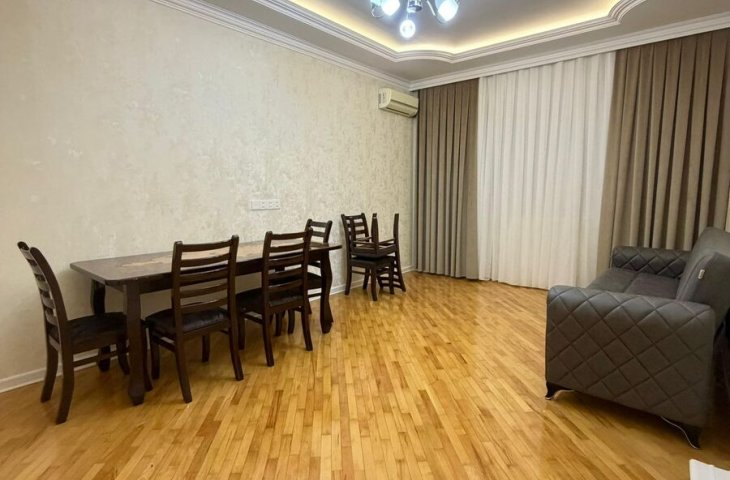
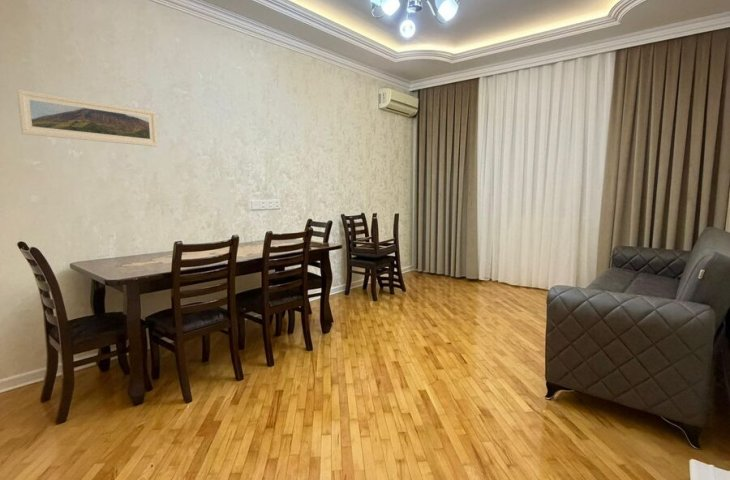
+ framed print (95, 121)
